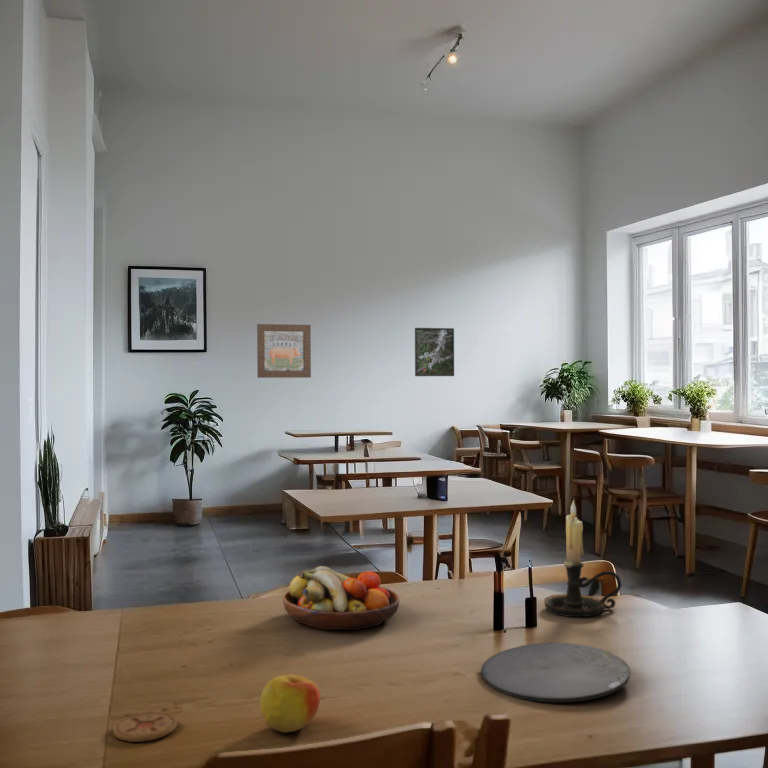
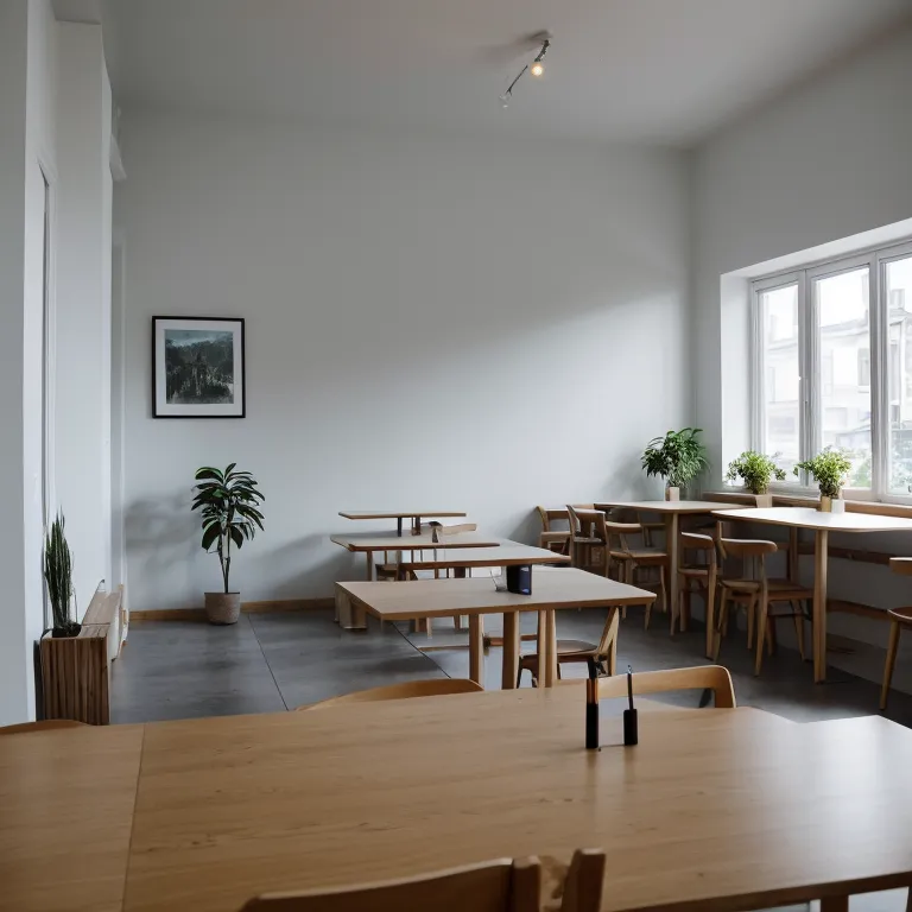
- wall art (284, 351)
- fruit bowl (341, 592)
- plate (554, 670)
- apple (290, 701)
- candle holder (582, 555)
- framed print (434, 352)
- coaster (145, 726)
